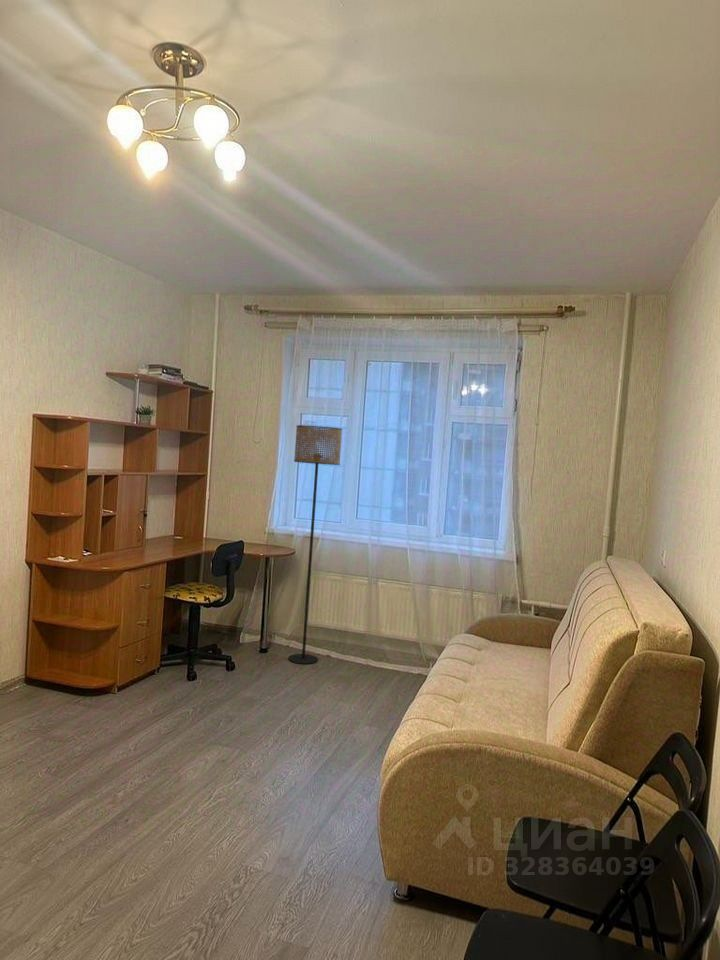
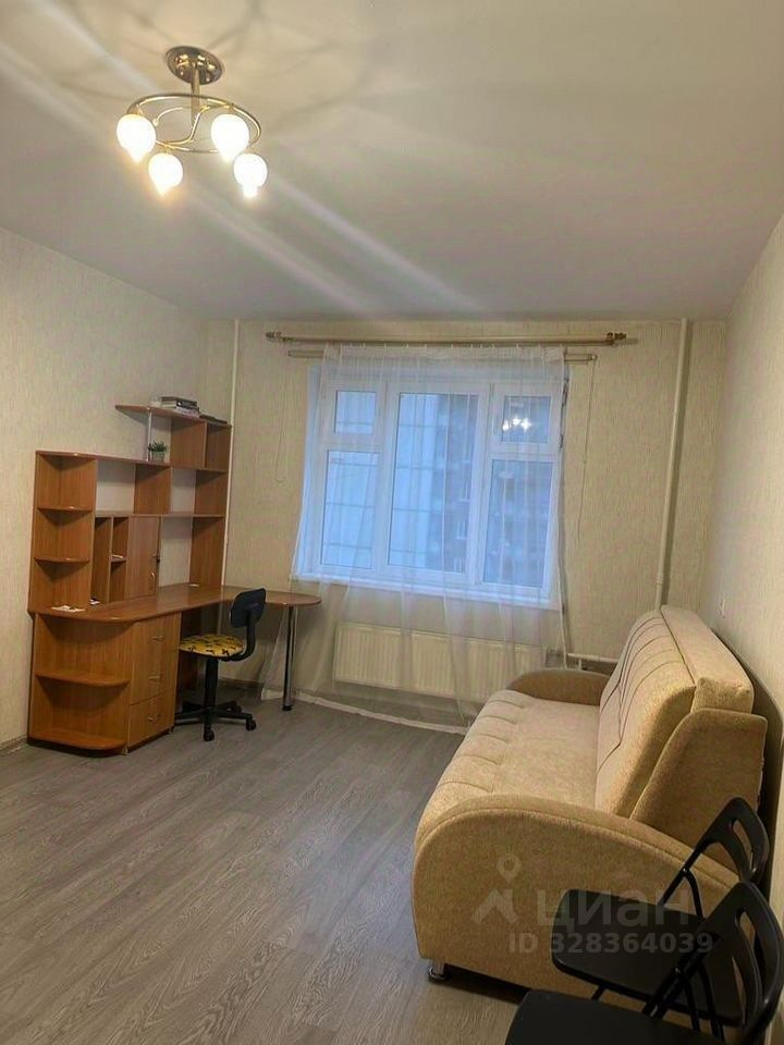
- floor lamp (311, 544)
